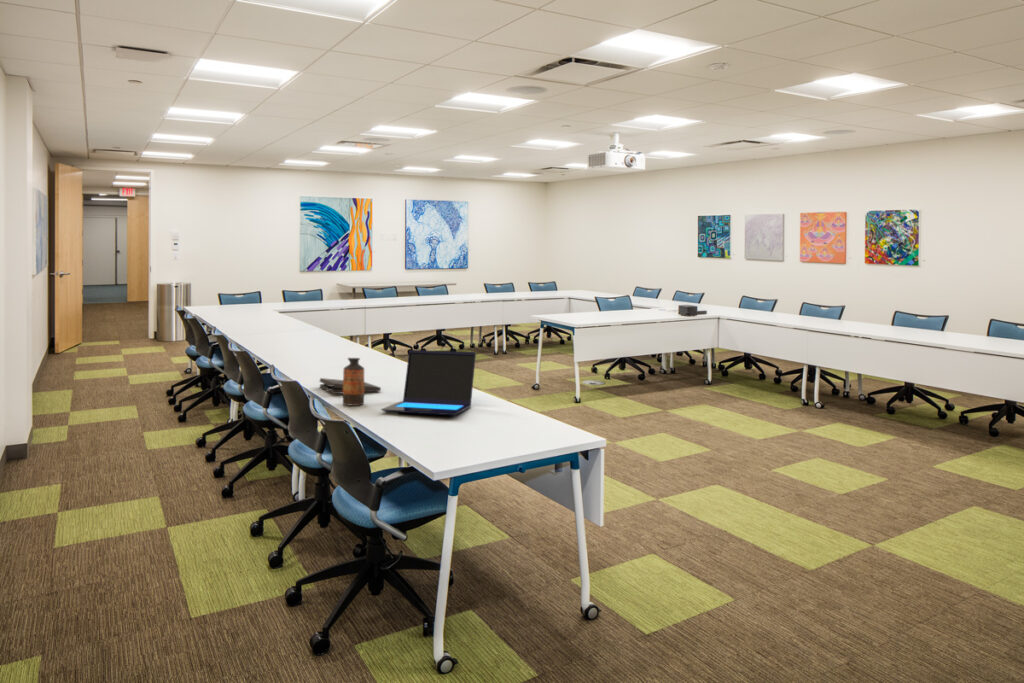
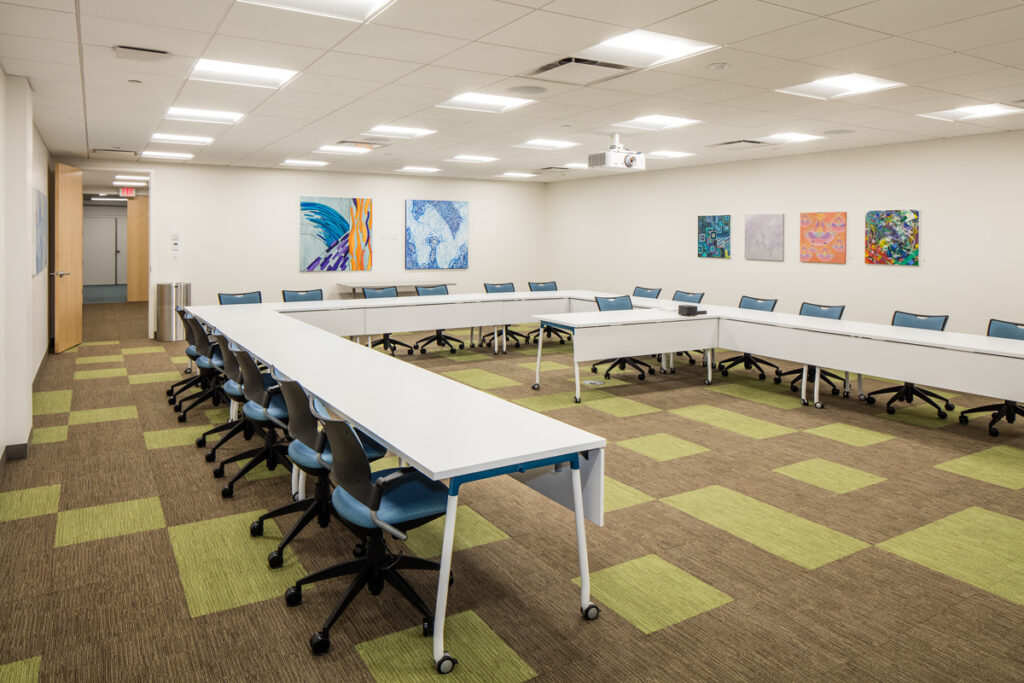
- pizza box (342, 384)
- laptop (430, 380)
- bottle (353, 381)
